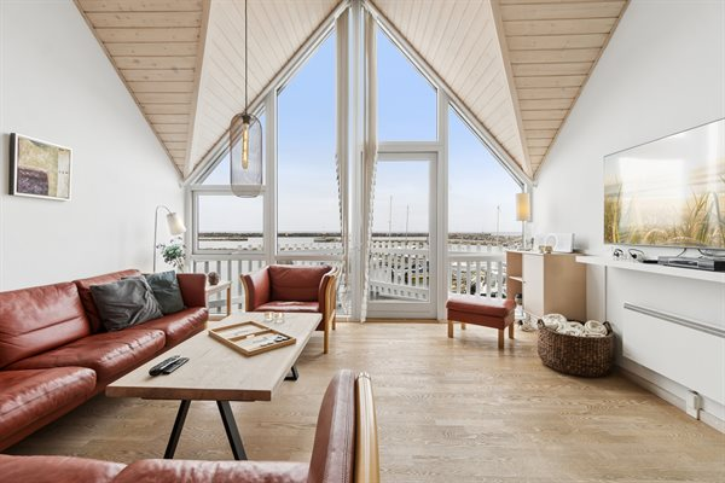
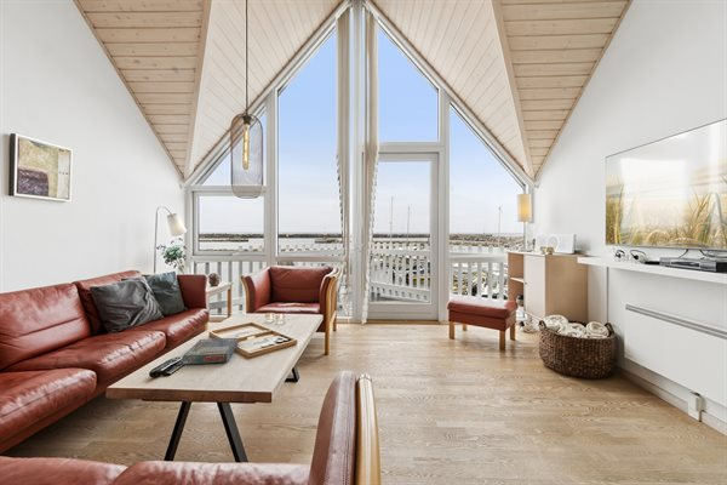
+ board game (212, 349)
